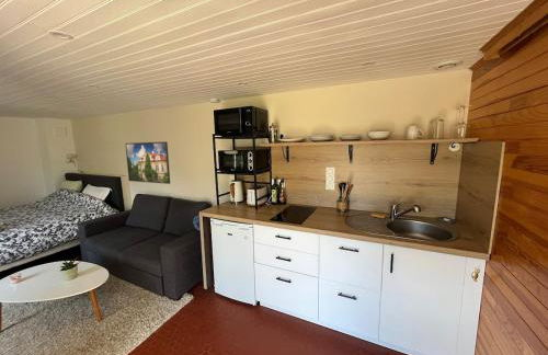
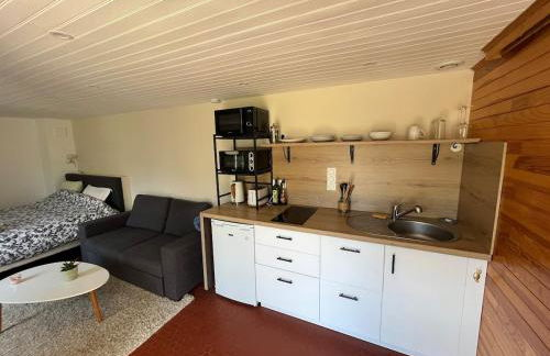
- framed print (146, 162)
